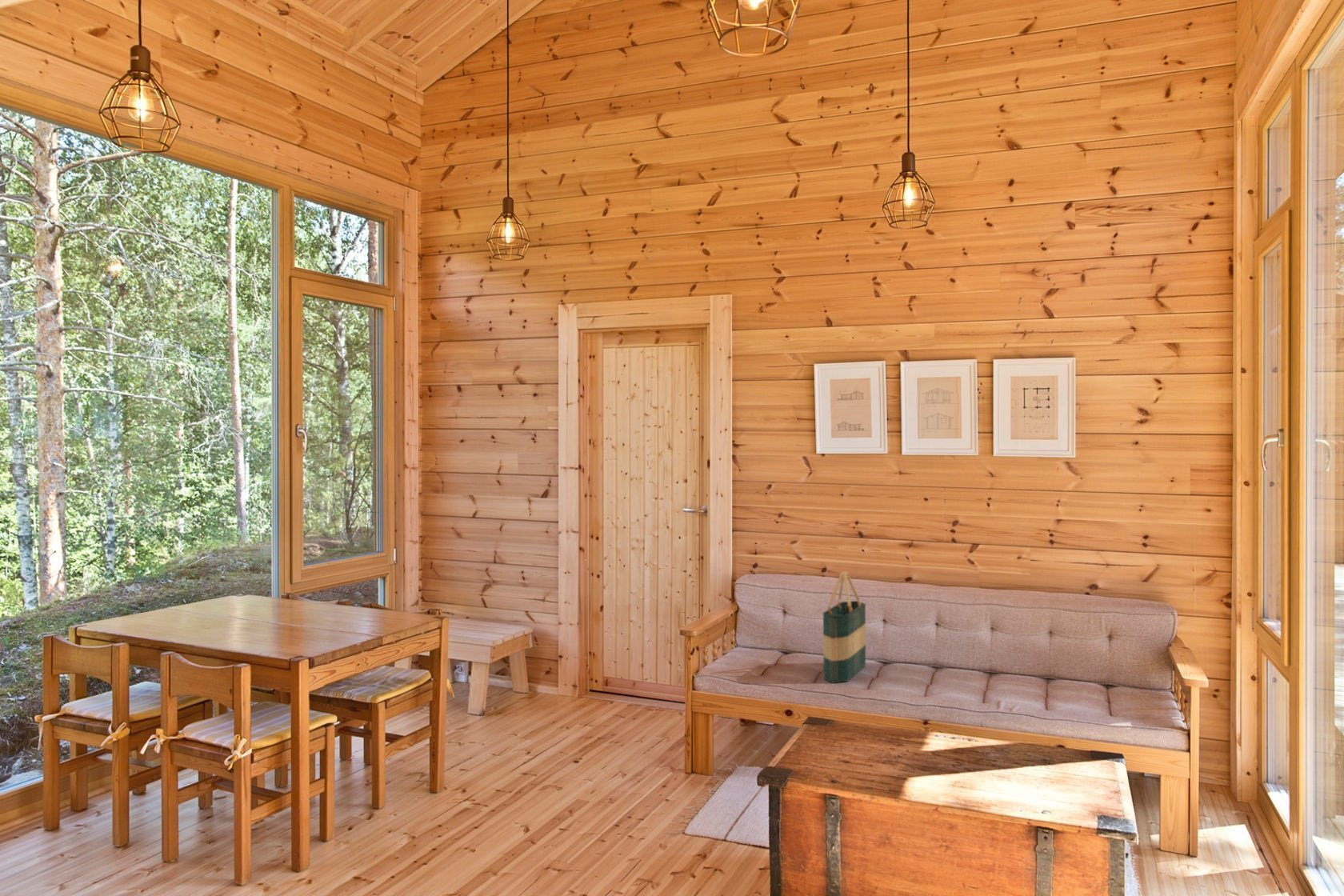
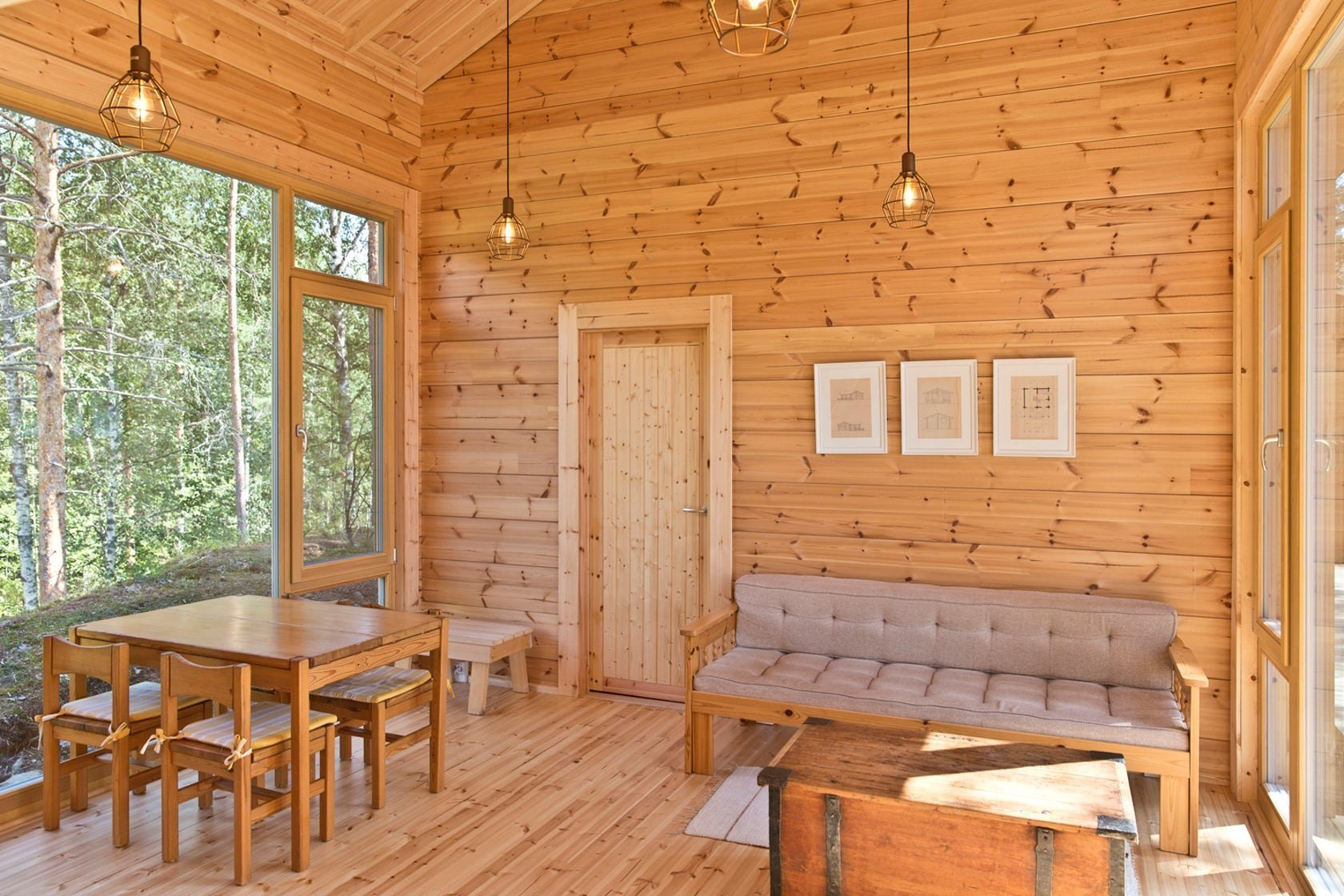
- tote bag (845, 622)
